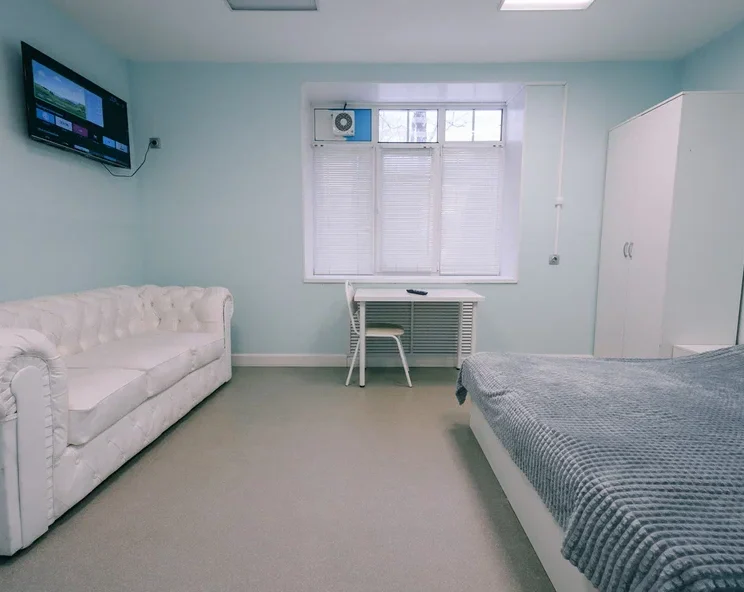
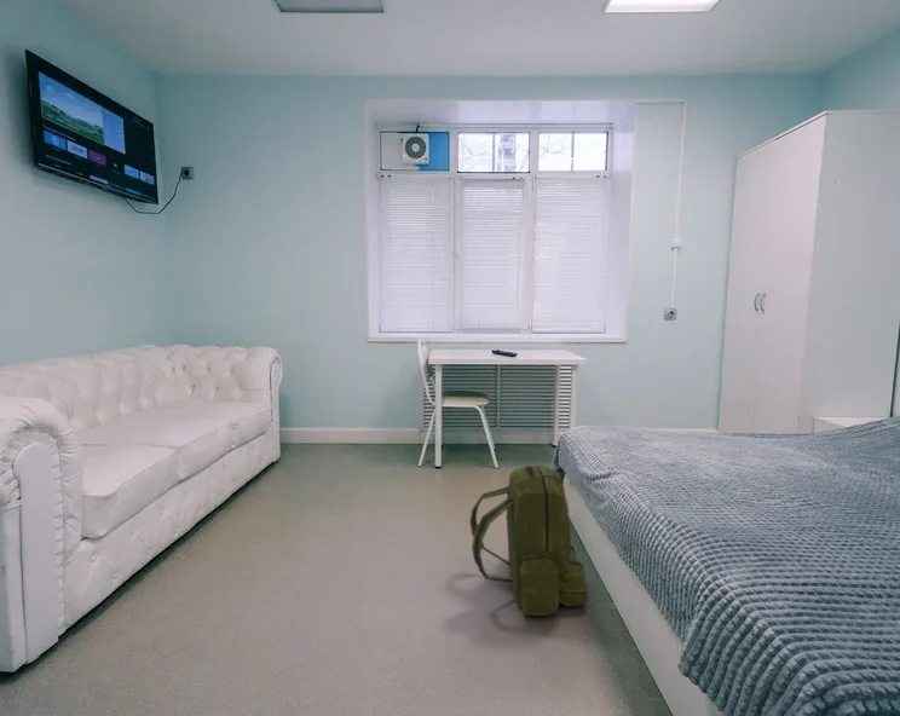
+ backpack (527, 527)
